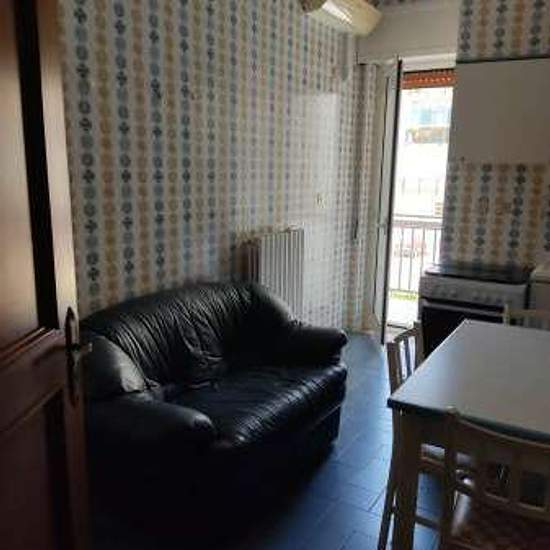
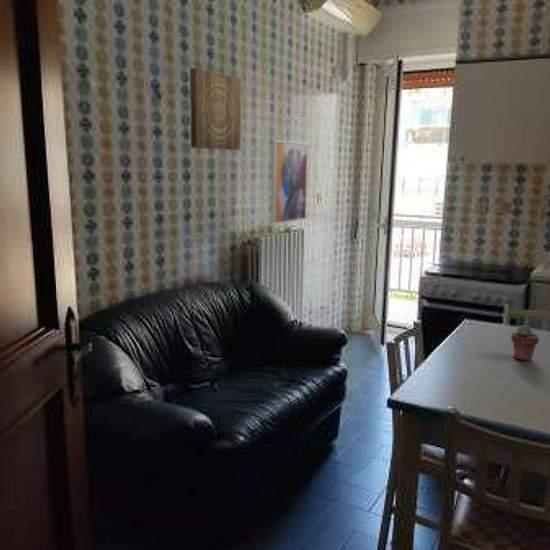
+ wall art (289, 182)
+ potted succulent (524, 341)
+ wall art (217, 111)
